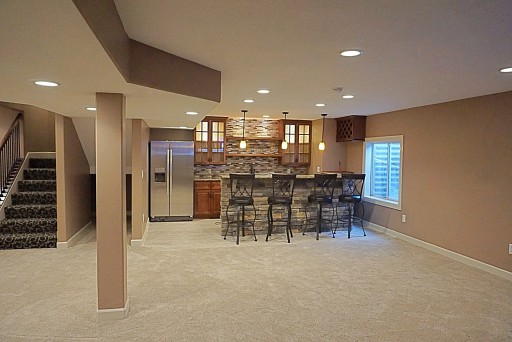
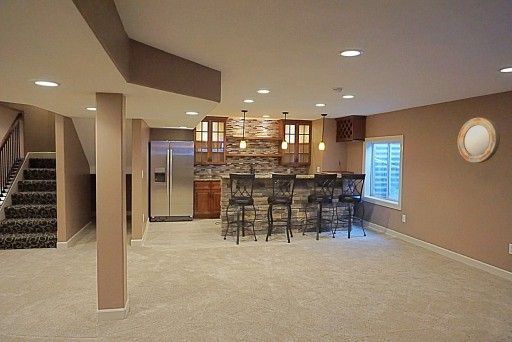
+ home mirror (477, 140)
